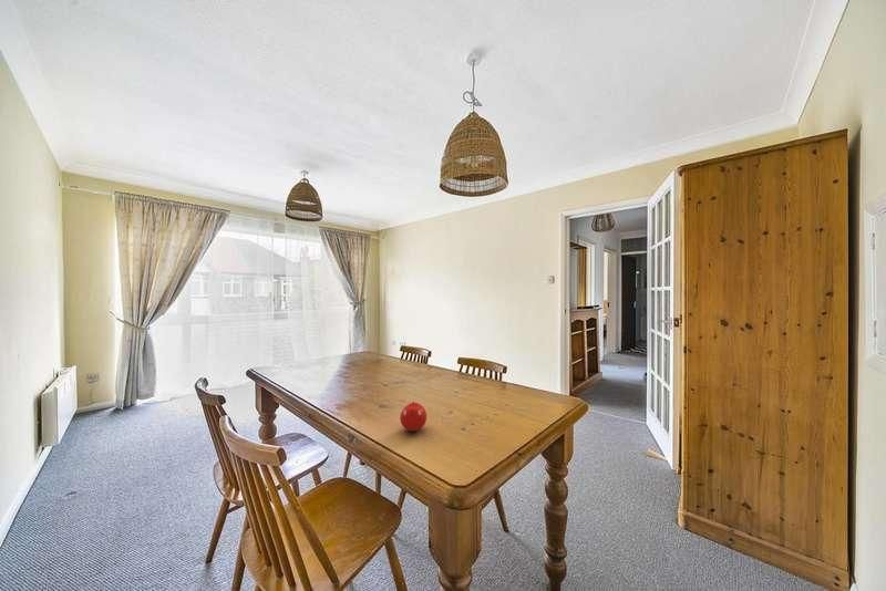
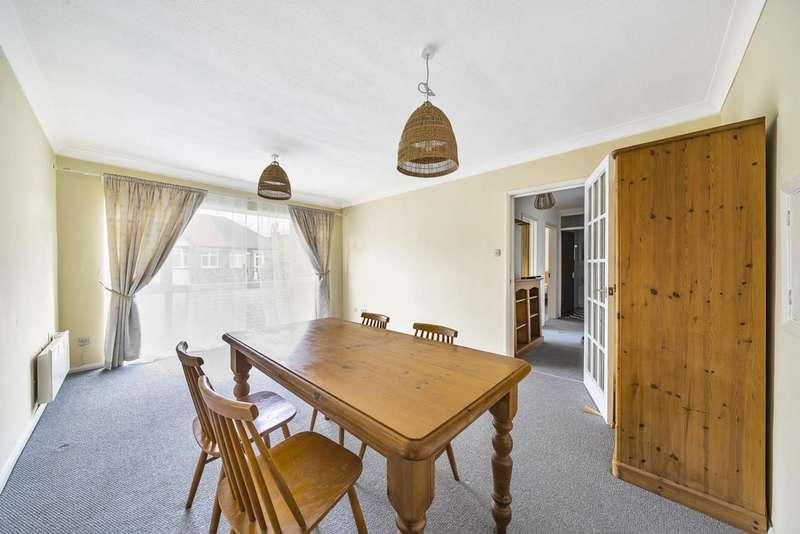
- fruit (413, 414)
